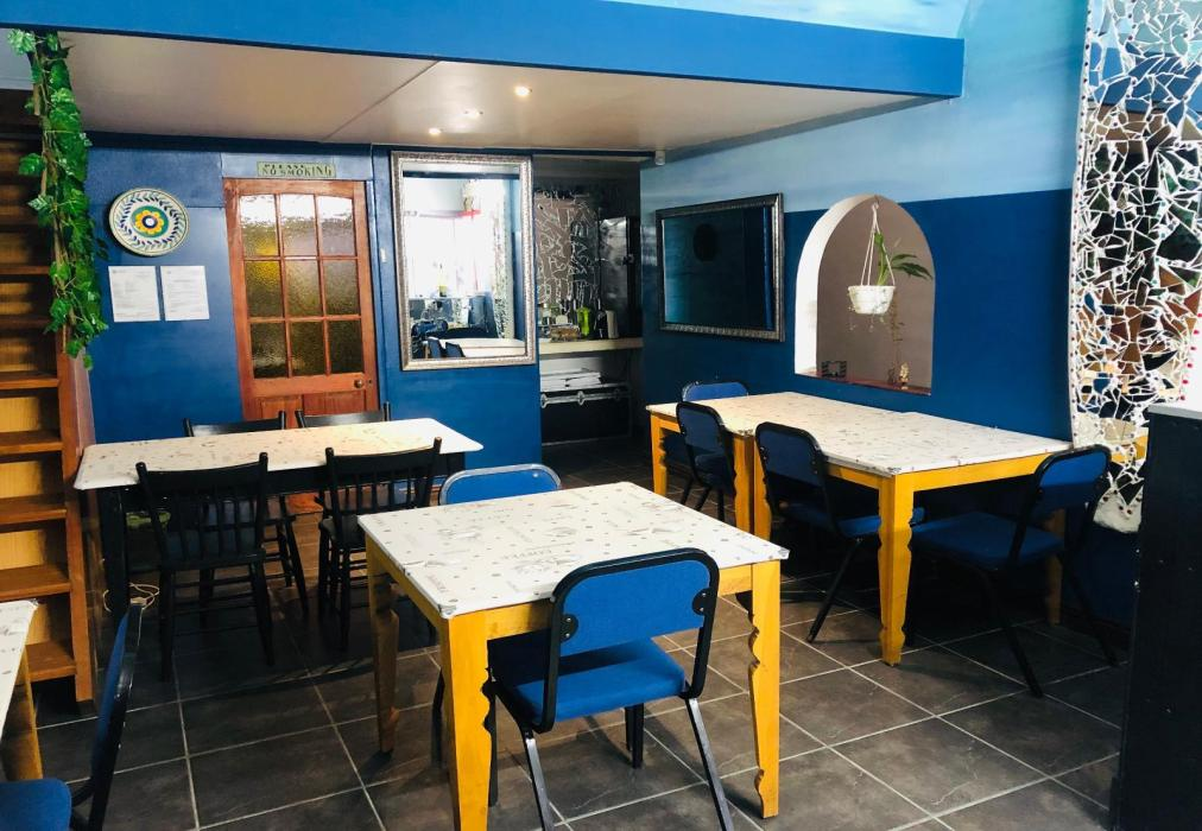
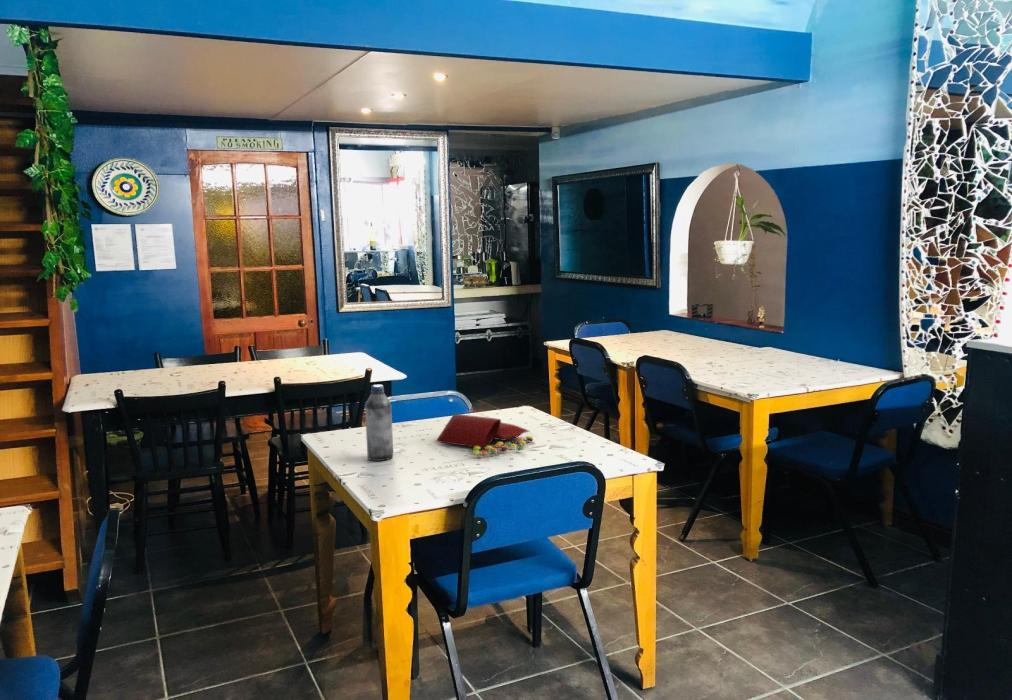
+ candy bag (488, 431)
+ water bottle (378, 421)
